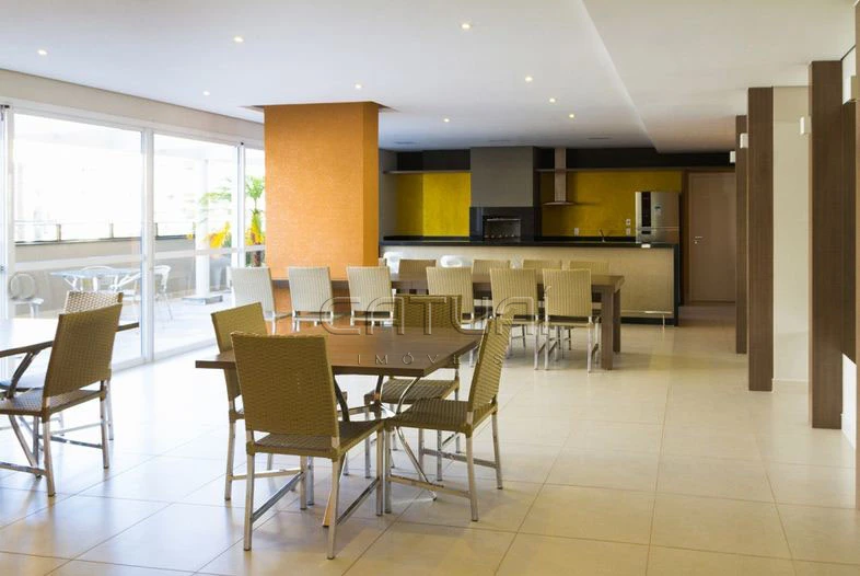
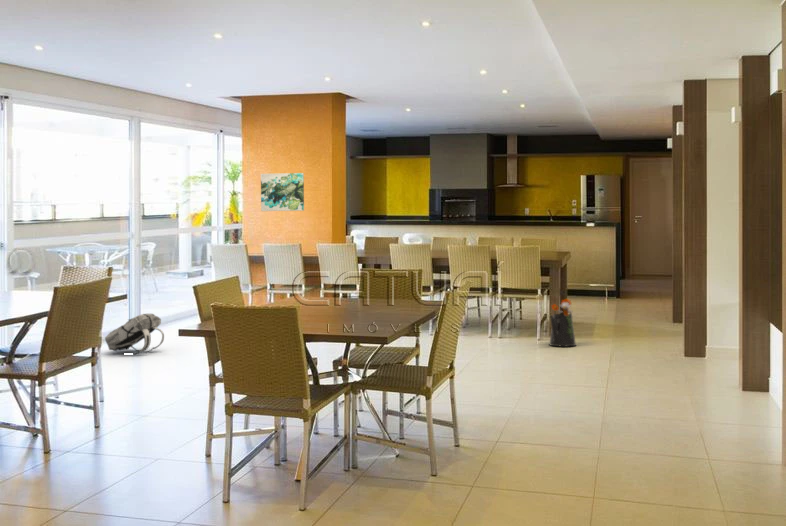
+ wall art (282, 192)
+ backpack (135, 333)
+ watering can (562, 322)
